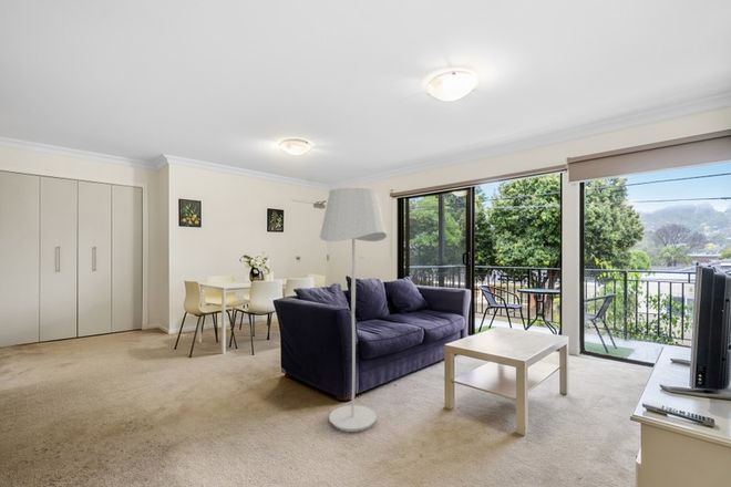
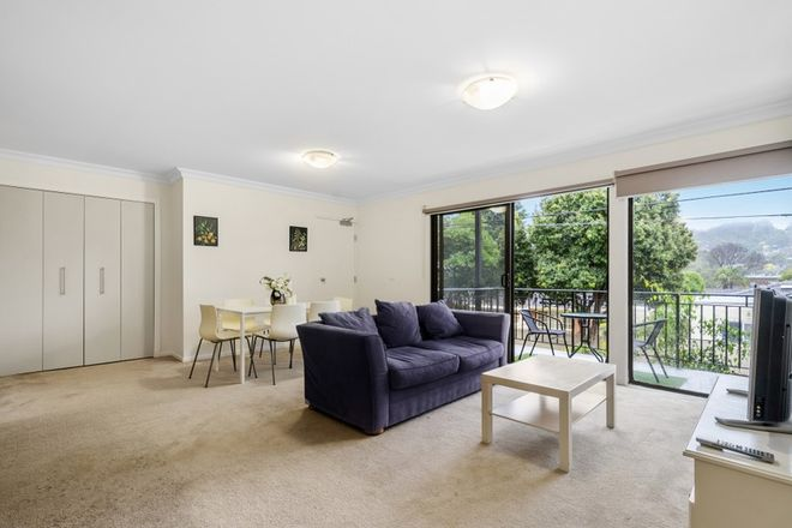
- floor lamp (352, 305)
